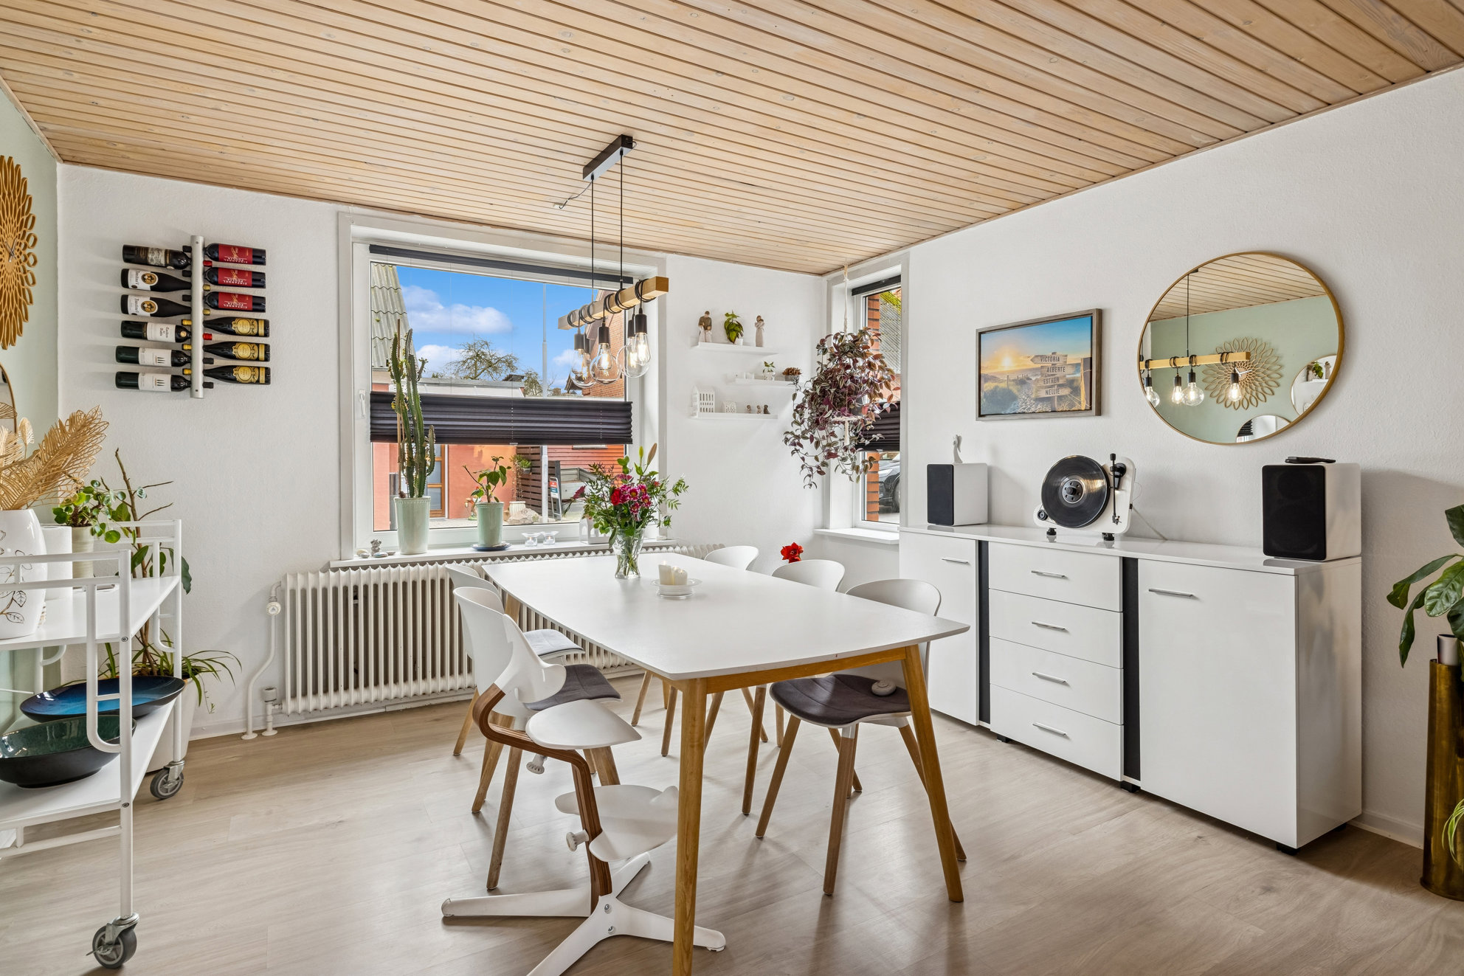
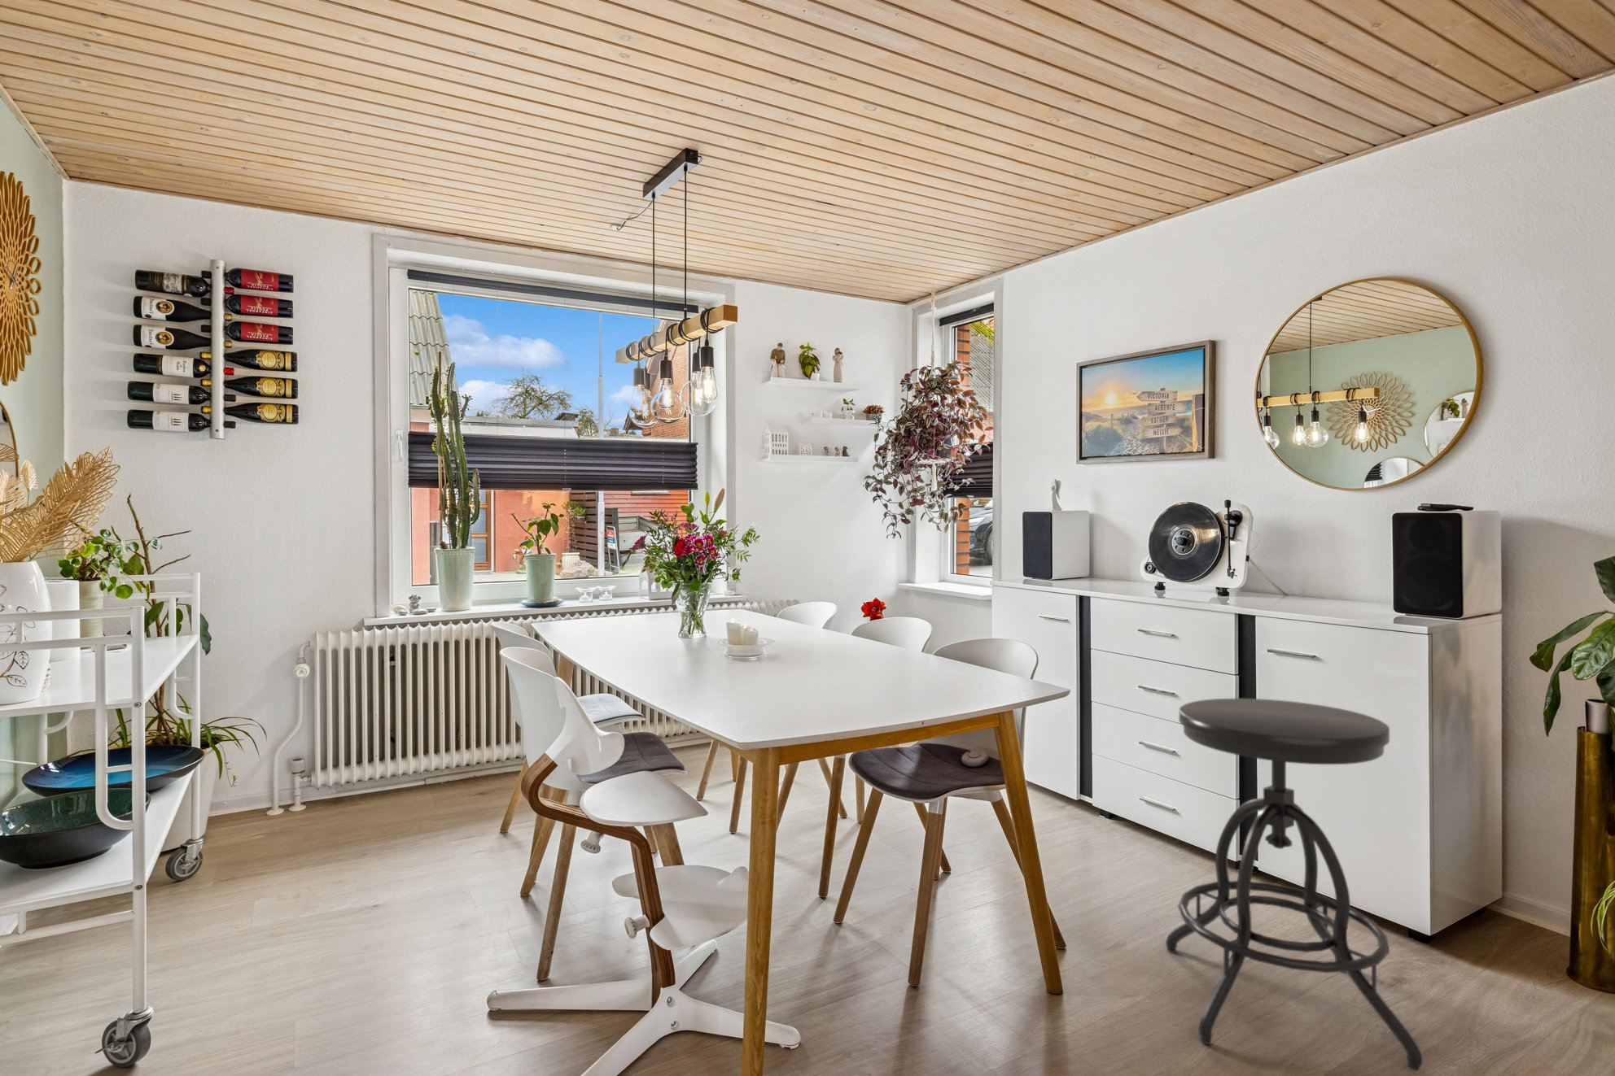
+ stool (1279, 848)
